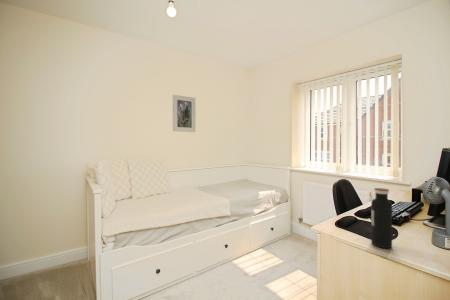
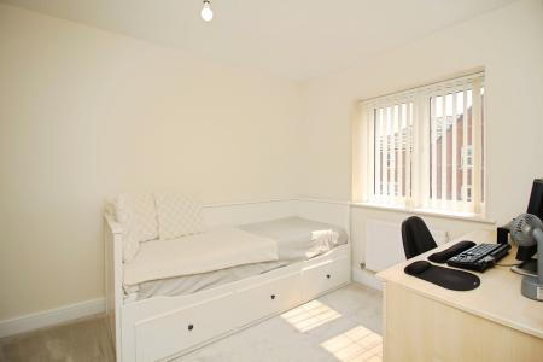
- water bottle (381, 216)
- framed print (184, 114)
